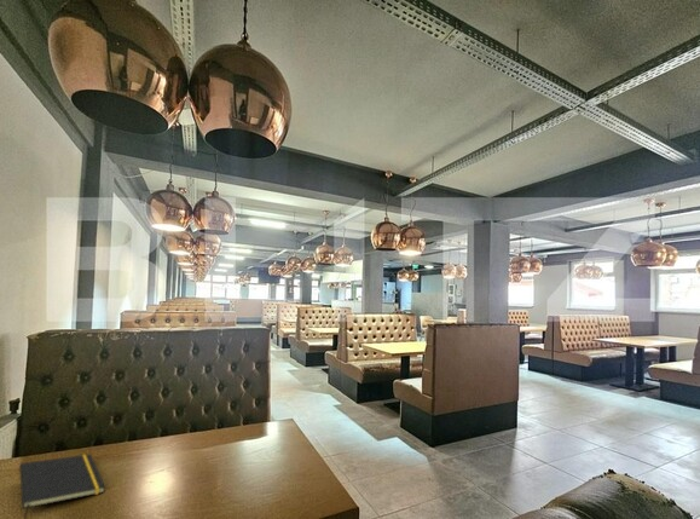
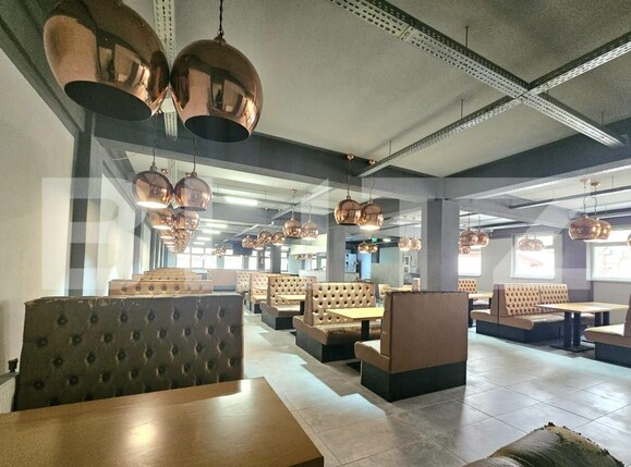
- notepad (60, 477)
